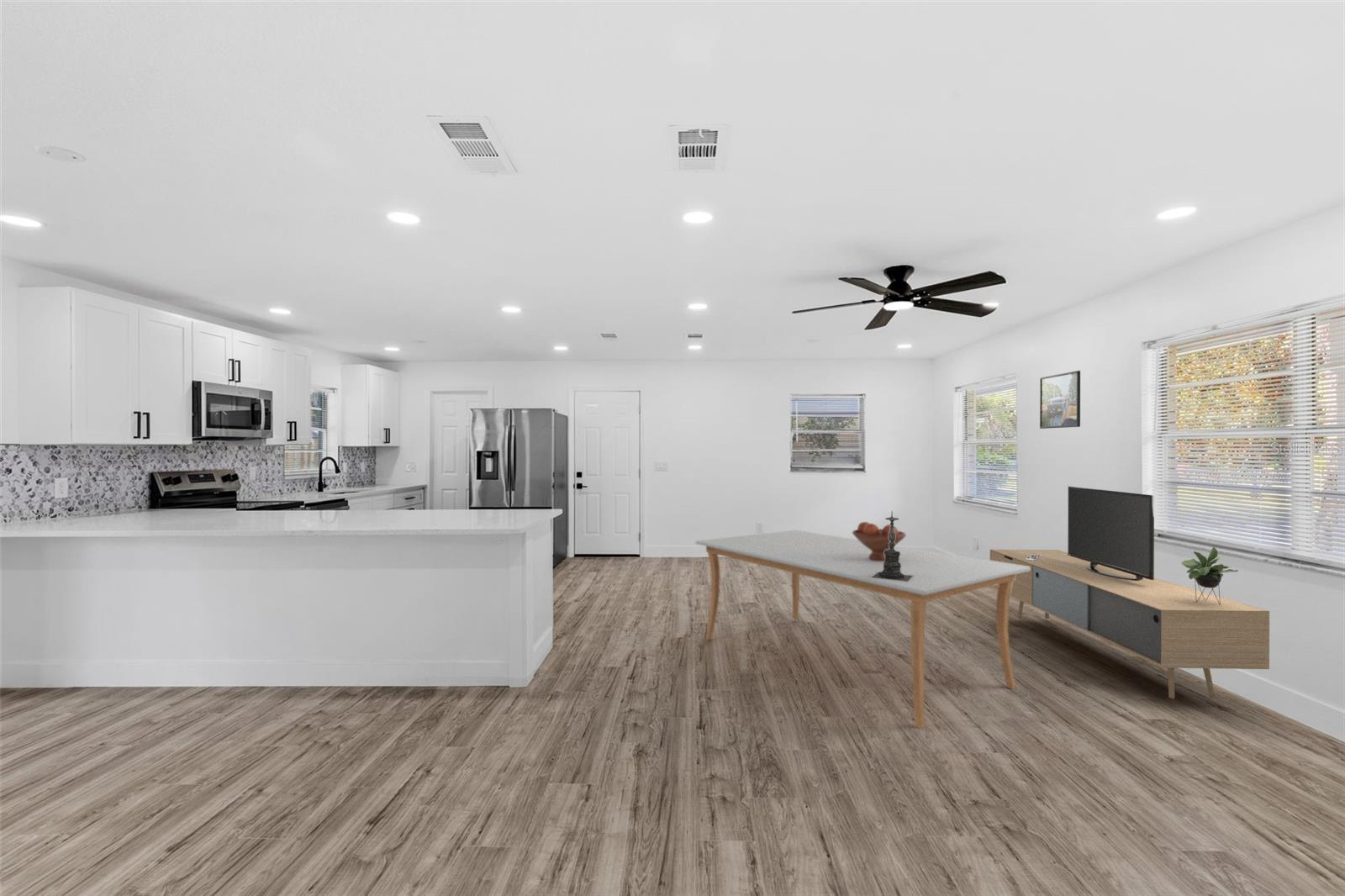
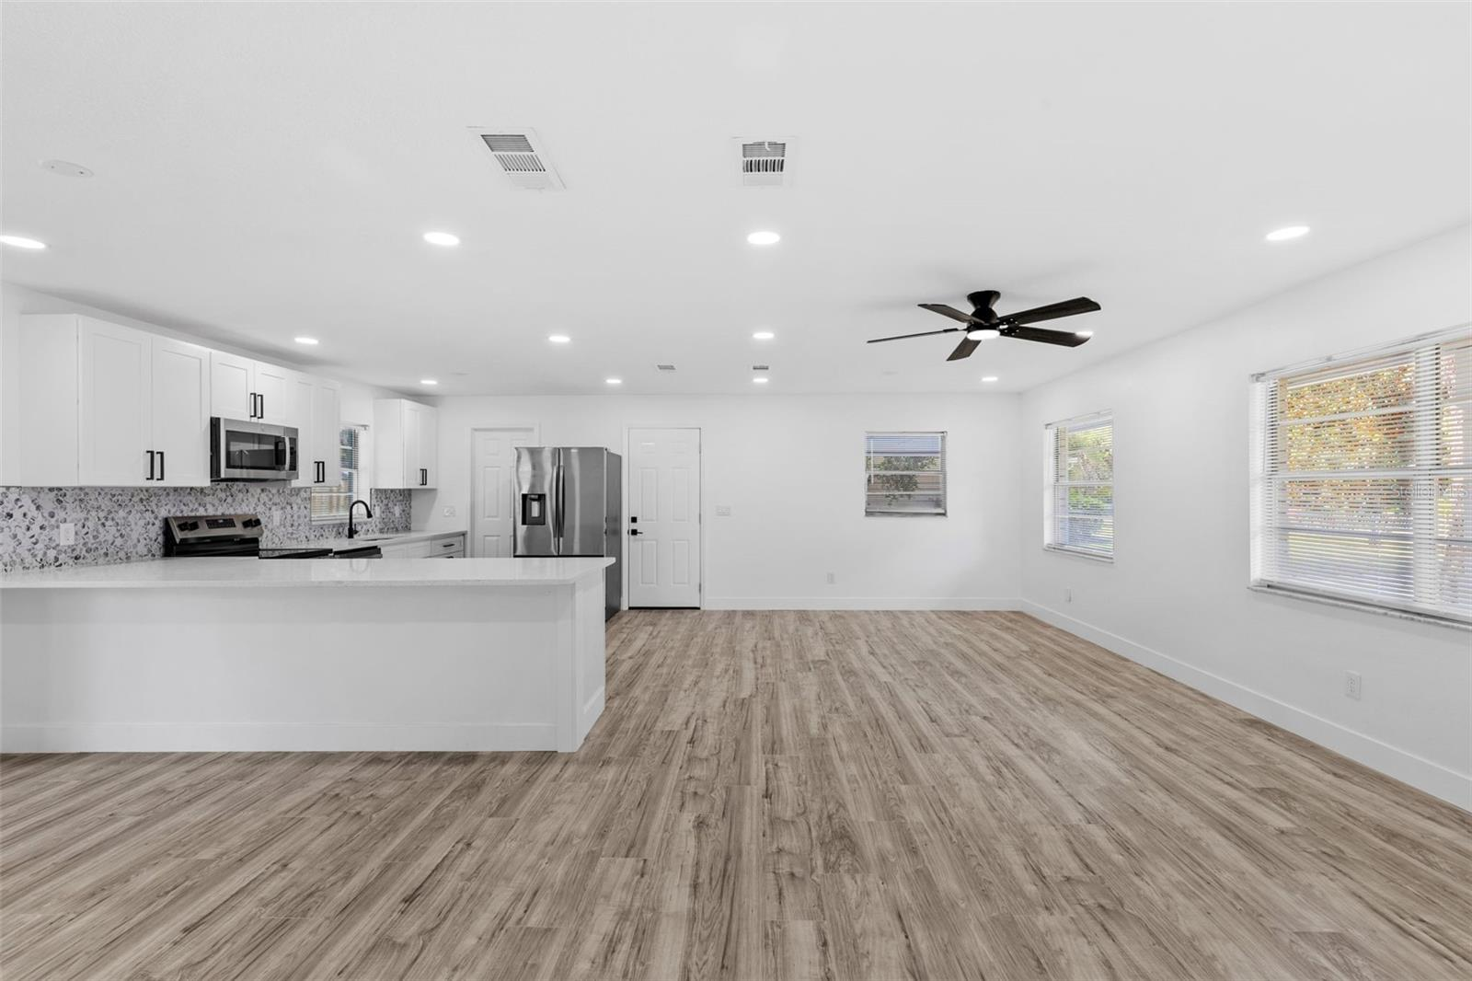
- fruit bowl (878, 540)
- media console (1100, 571)
- dining table (847, 585)
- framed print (1058, 401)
- candle holder (892, 541)
